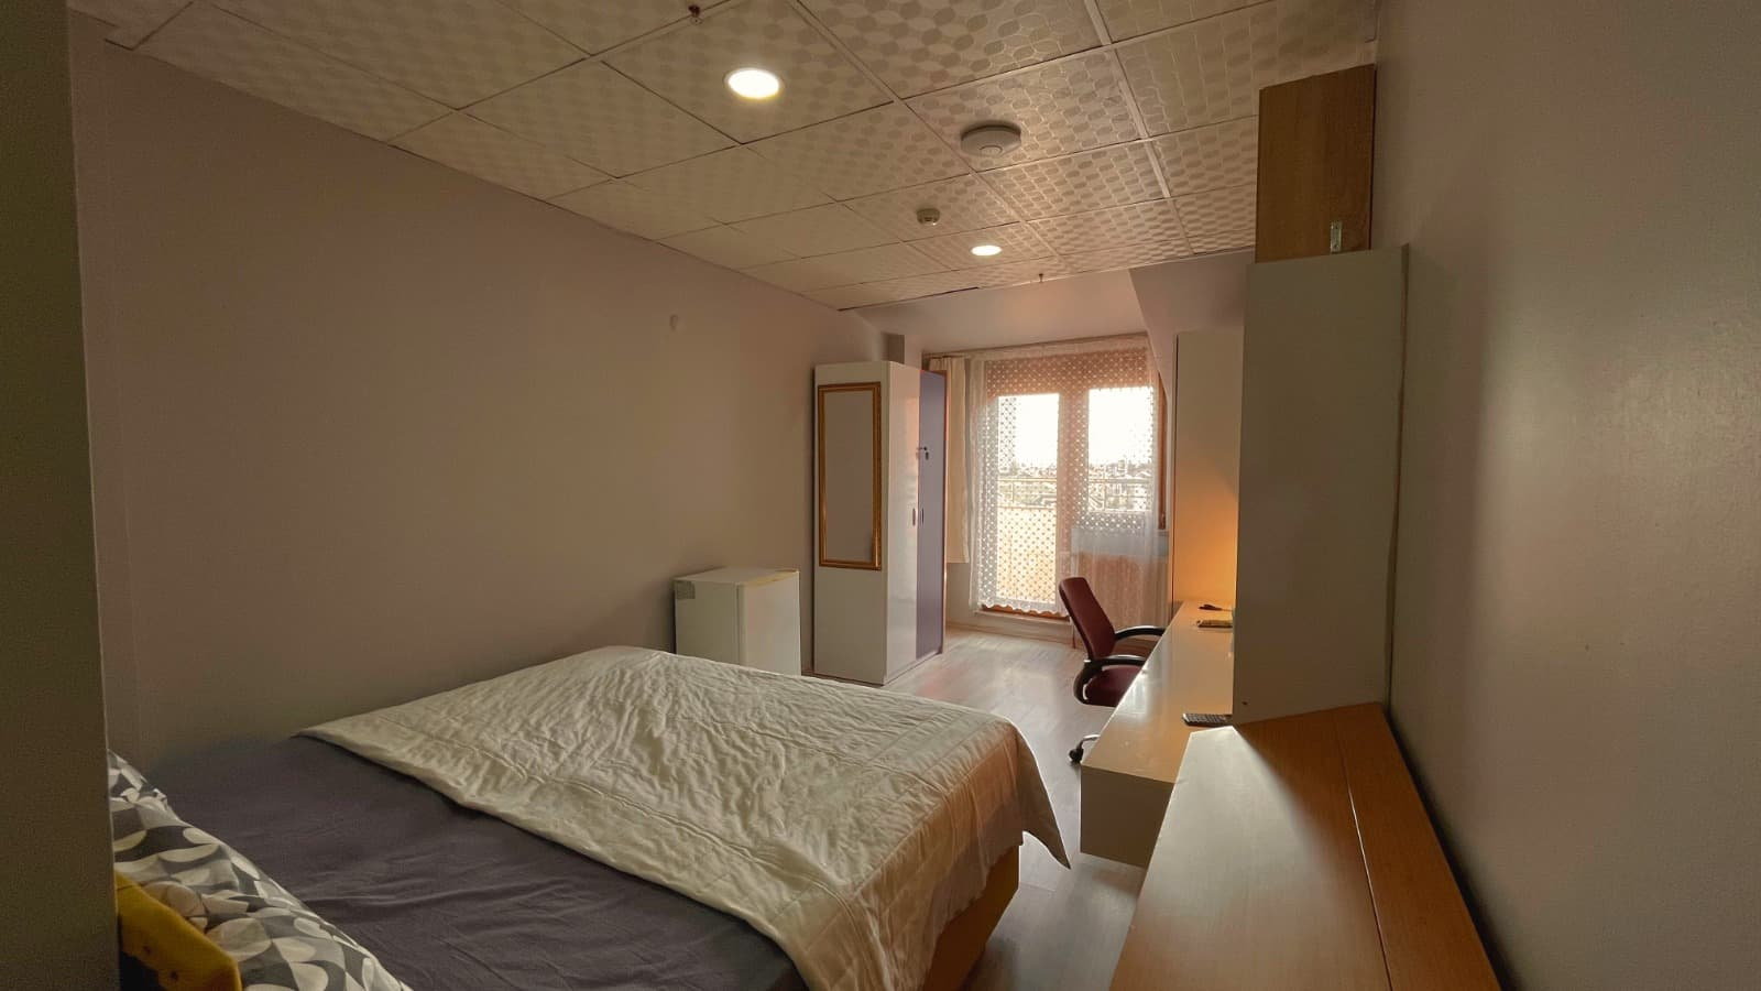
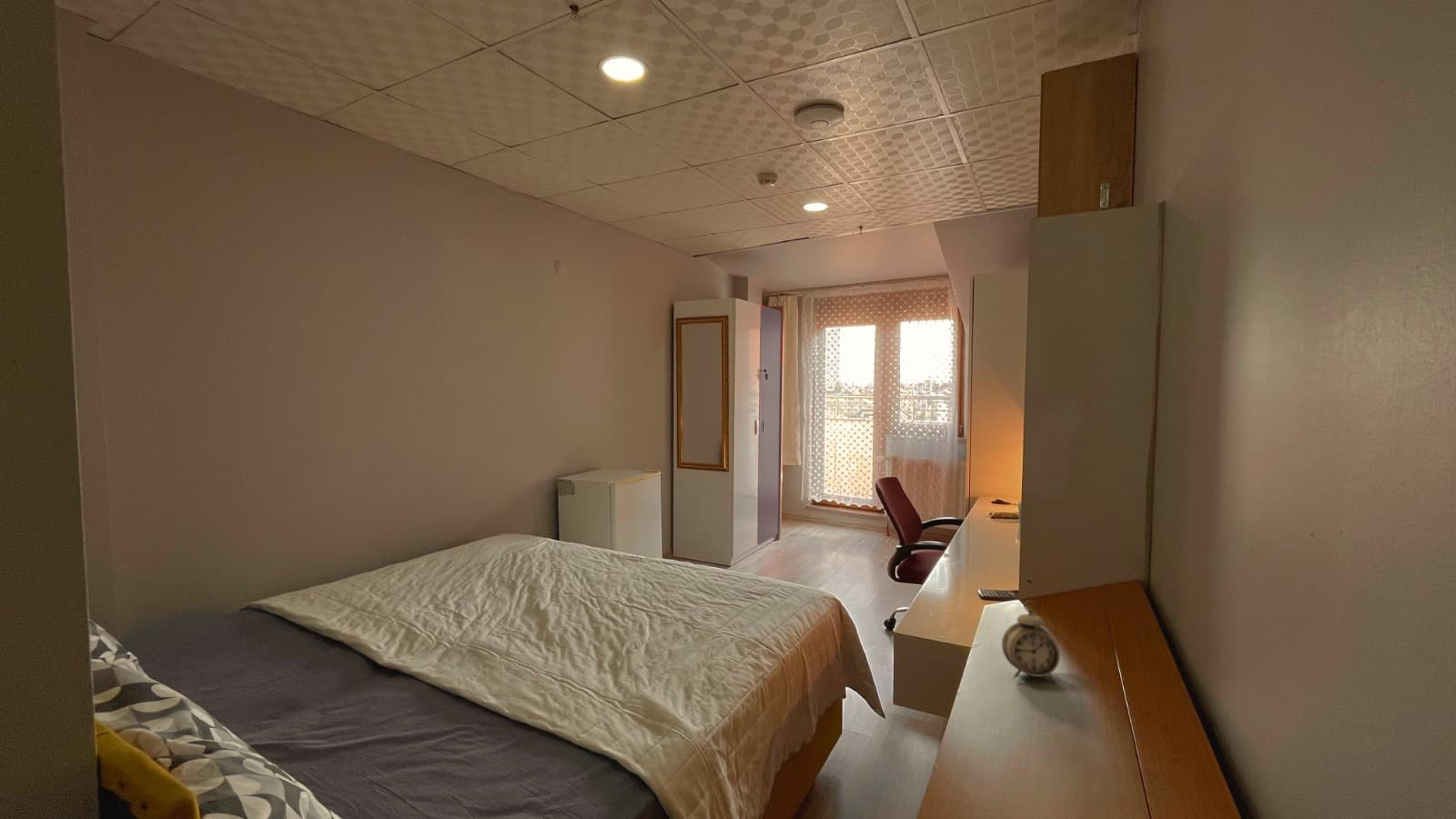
+ alarm clock (1031, 639)
